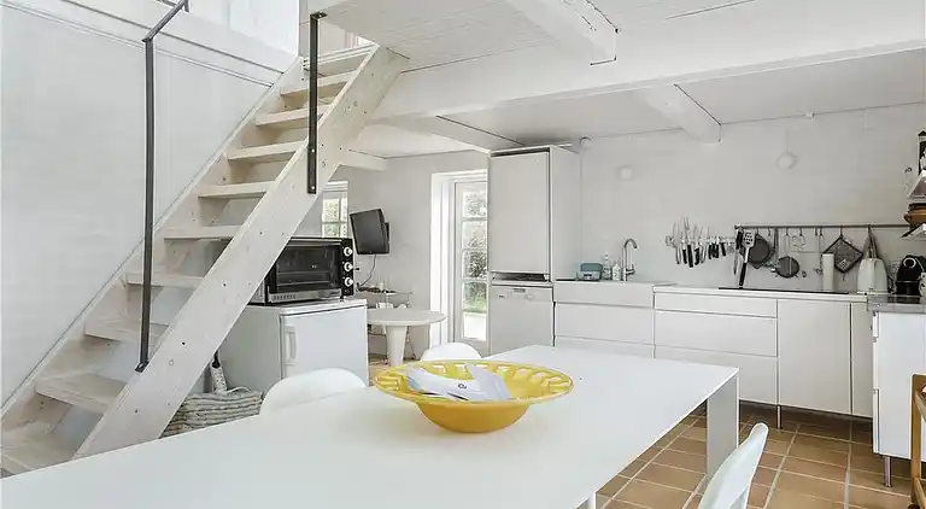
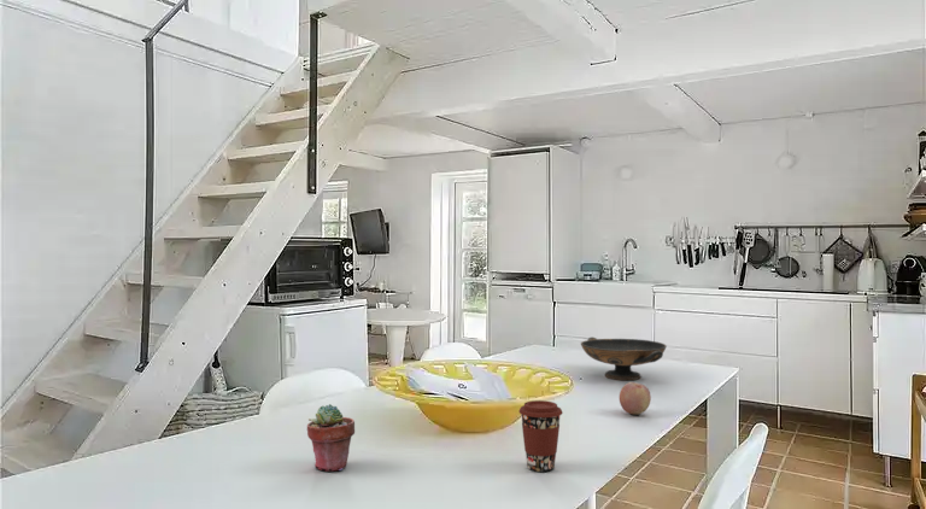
+ potted succulent (330, 434)
+ fruit (634, 398)
+ decorative bowl (622, 359)
+ coffee cup (540, 435)
